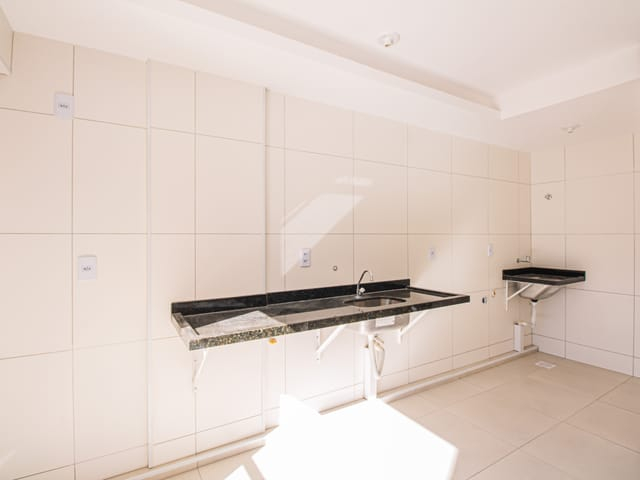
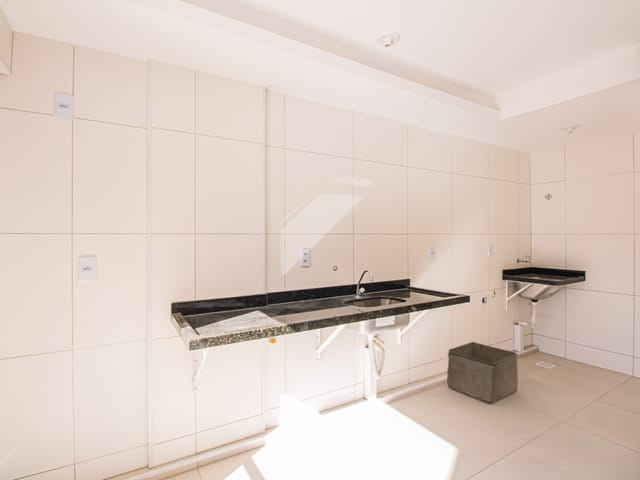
+ storage bin (481, 370)
